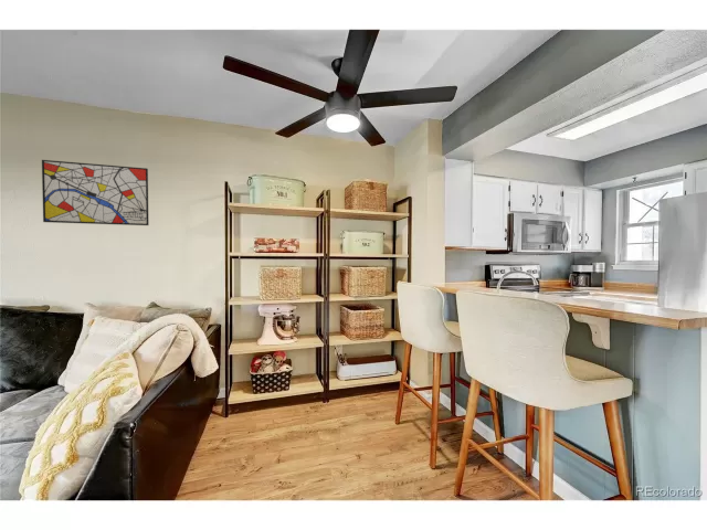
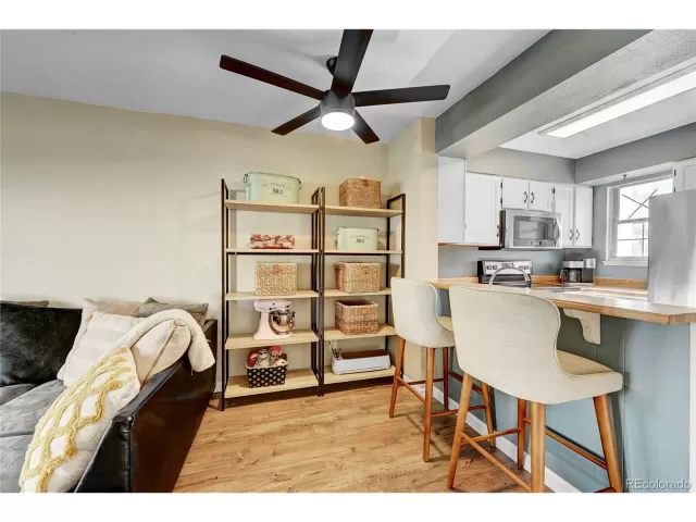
- wall art (97, 193)
